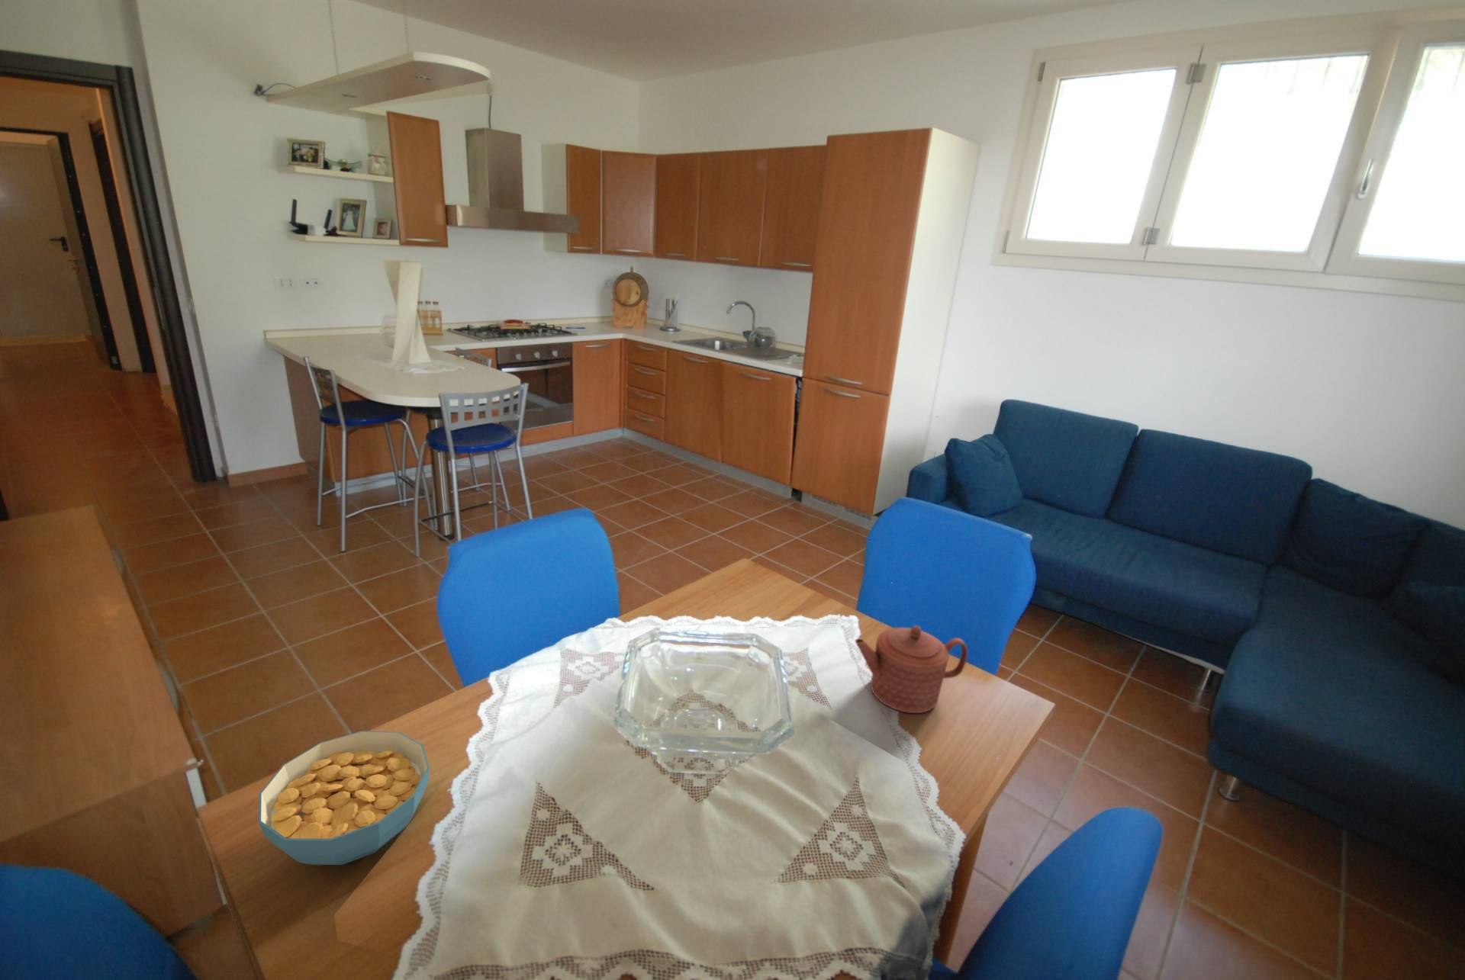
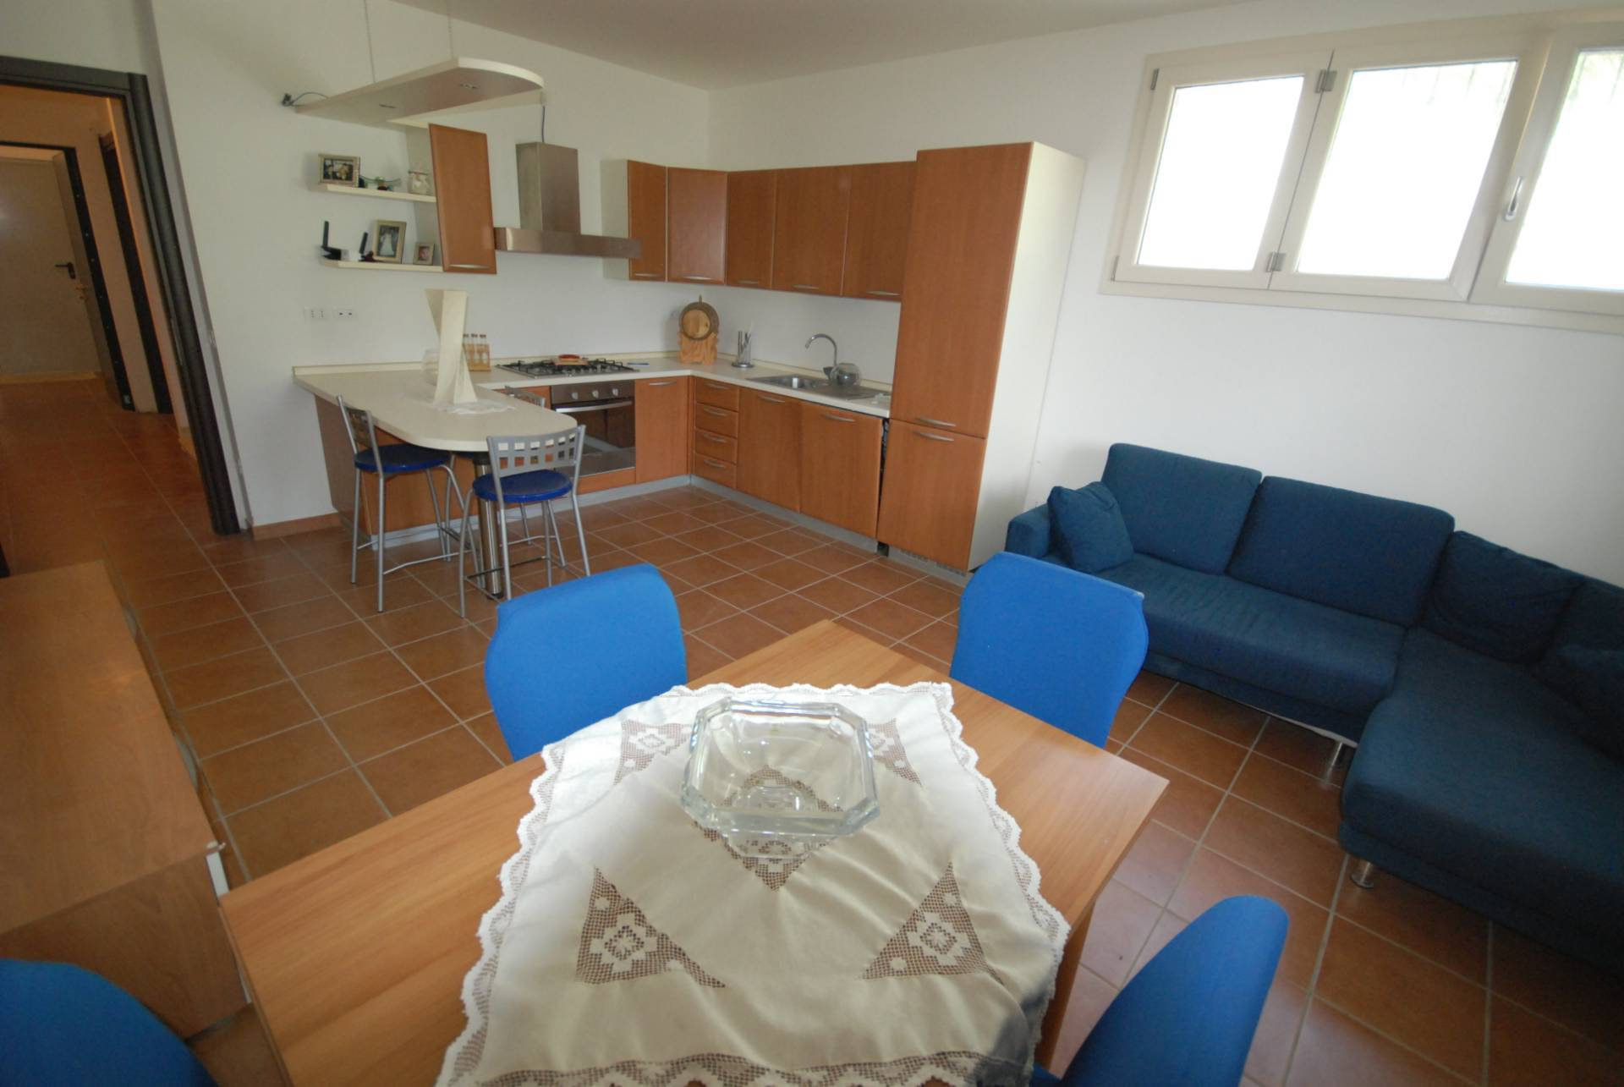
- teapot (909, 660)
- cereal bowl (351, 808)
